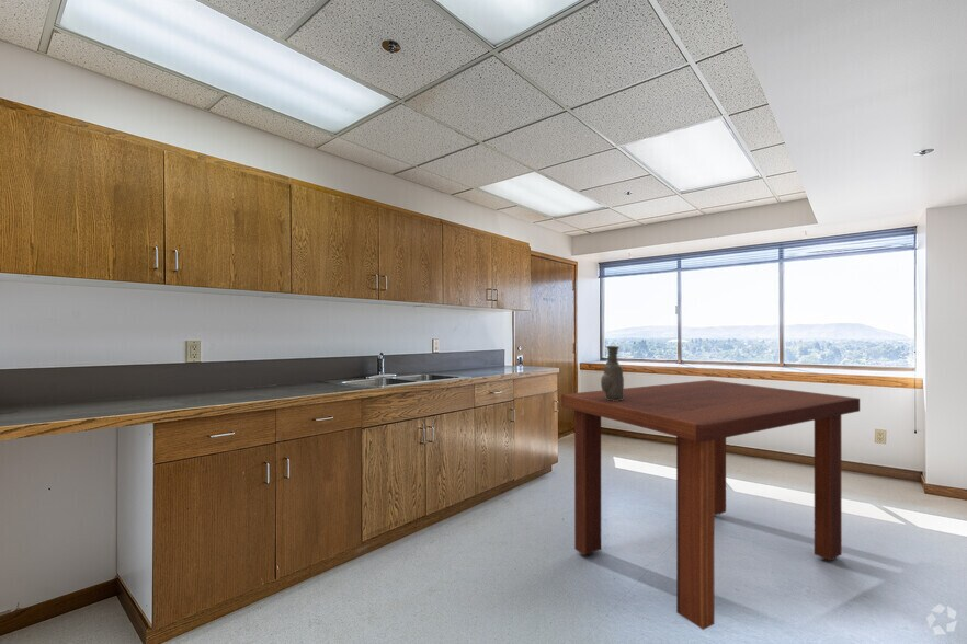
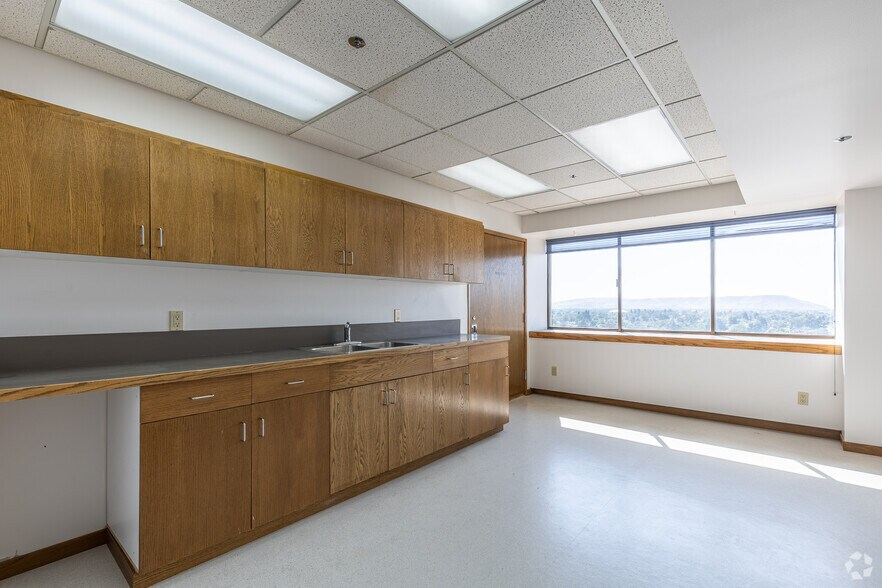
- vase (613, 372)
- dining table (706, 475)
